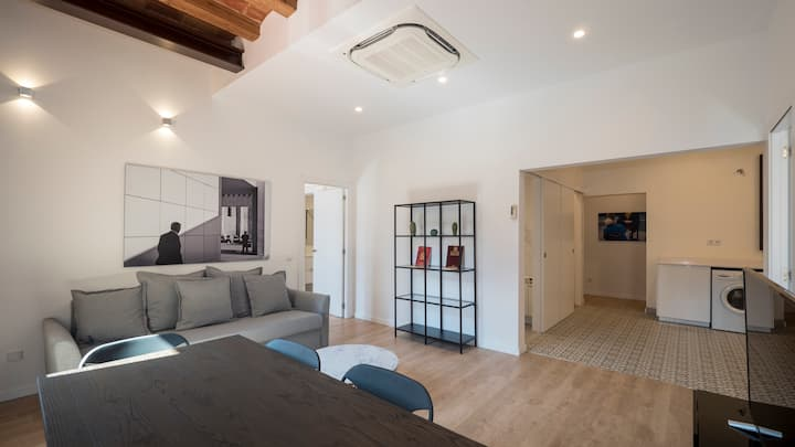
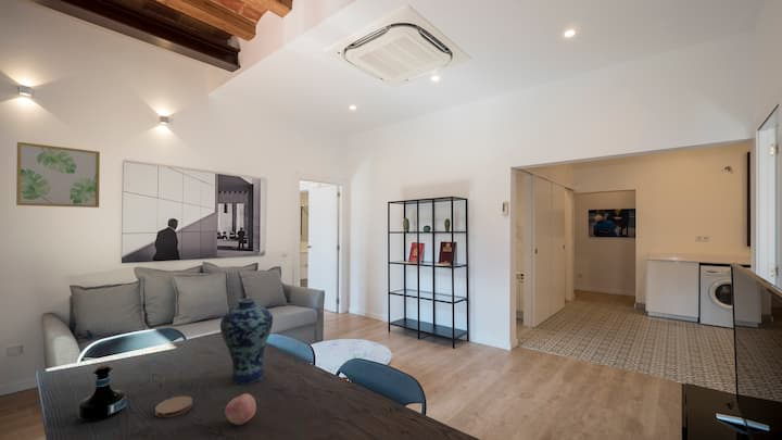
+ vase (247, 338)
+ coaster (174, 406)
+ wall art (60, 176)
+ tequila bottle (102, 389)
+ apple (240, 408)
